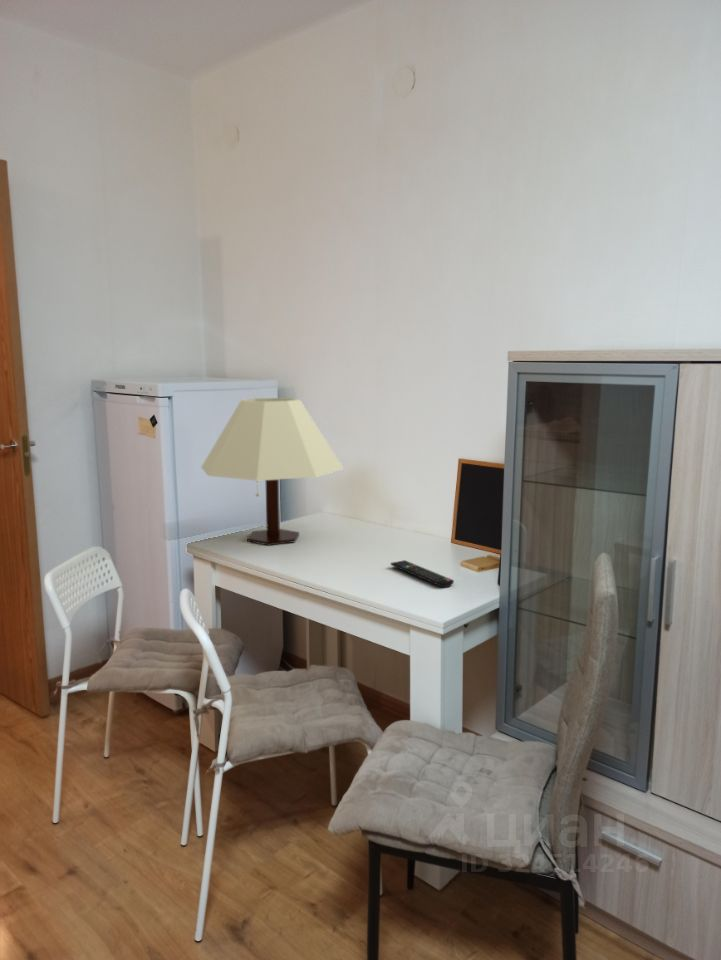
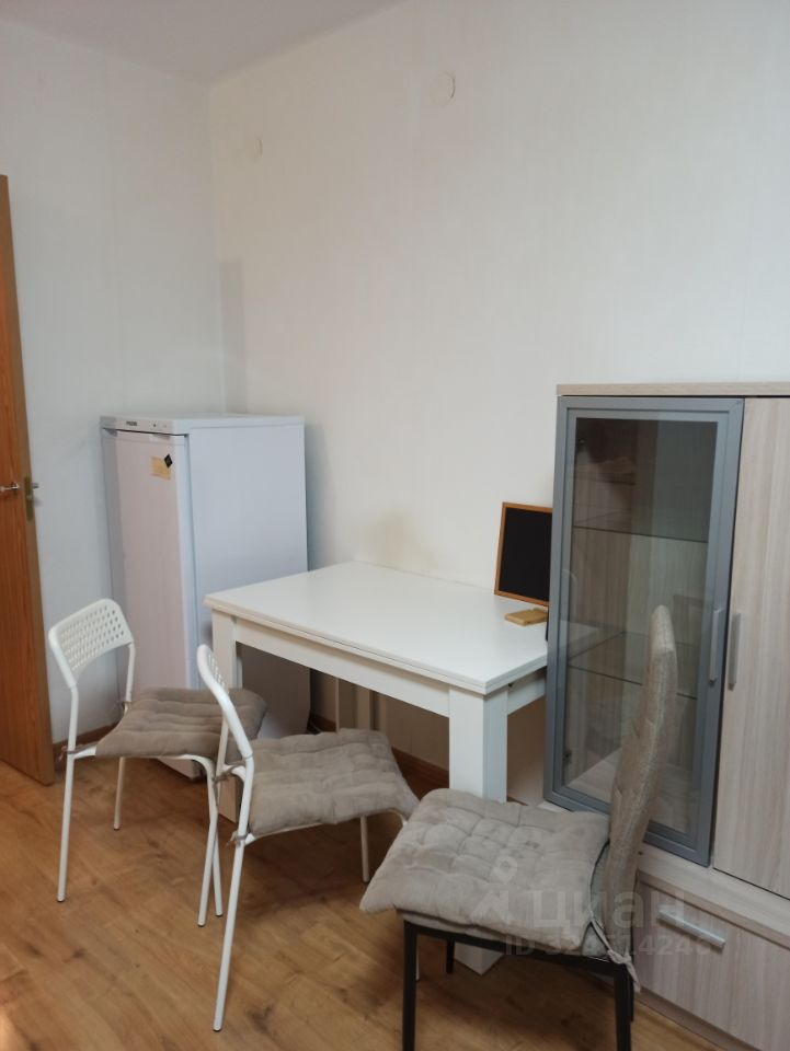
- table lamp (272, 470)
- remote control (421, 573)
